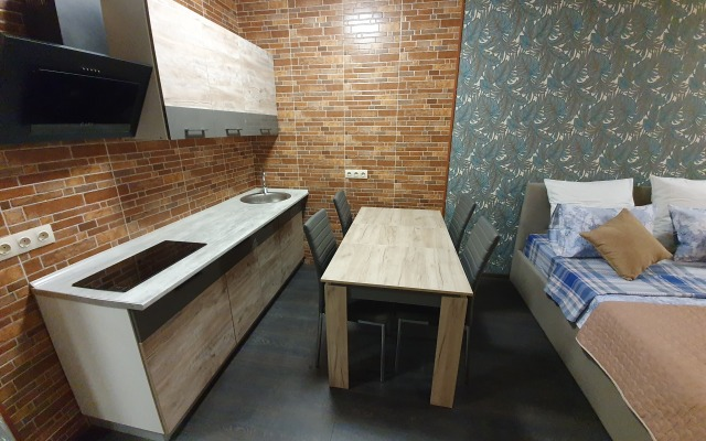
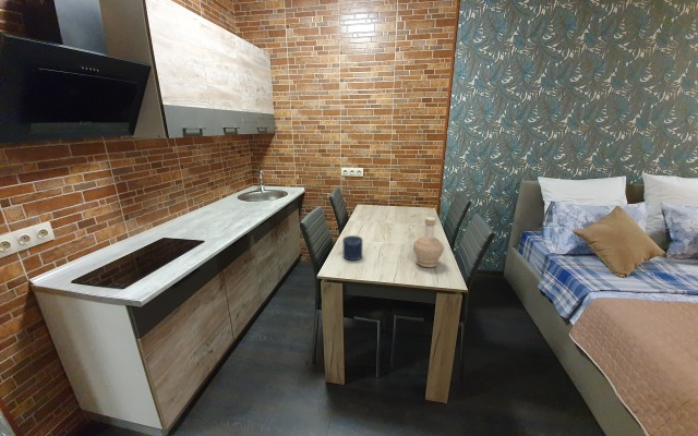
+ candle (352, 247)
+ bottle (429, 241)
